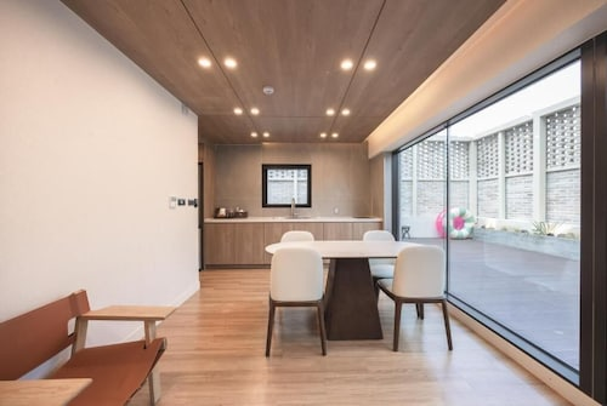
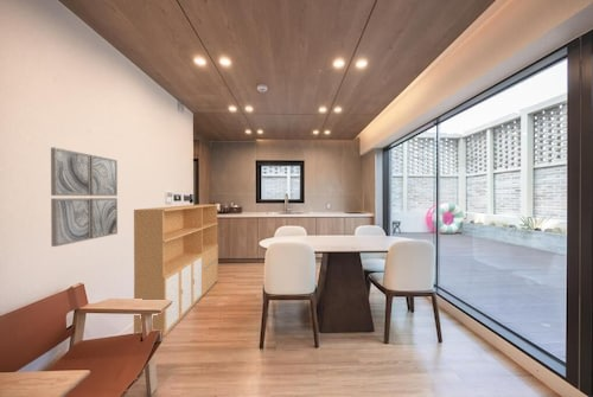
+ wall art (89, 198)
+ storage cabinet (186, 254)
